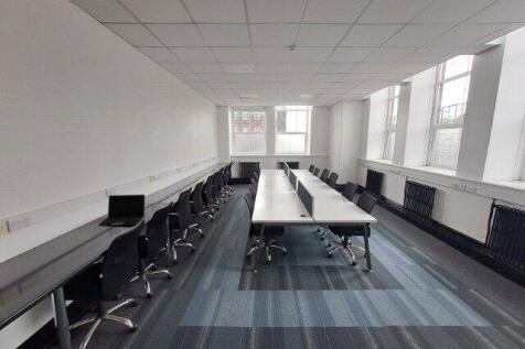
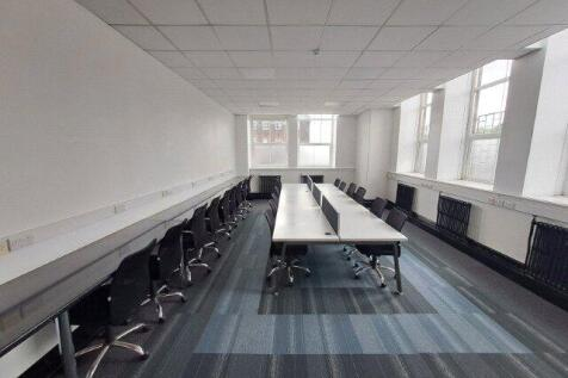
- laptop (121, 209)
